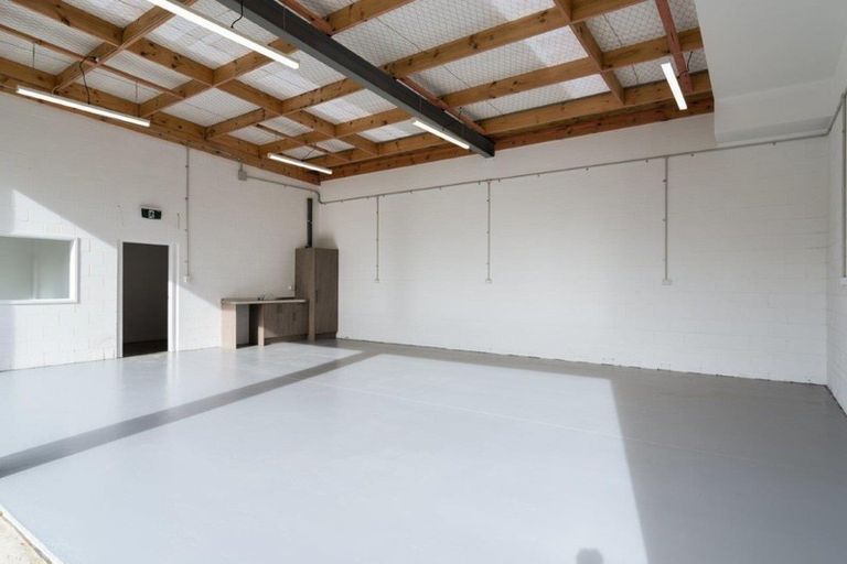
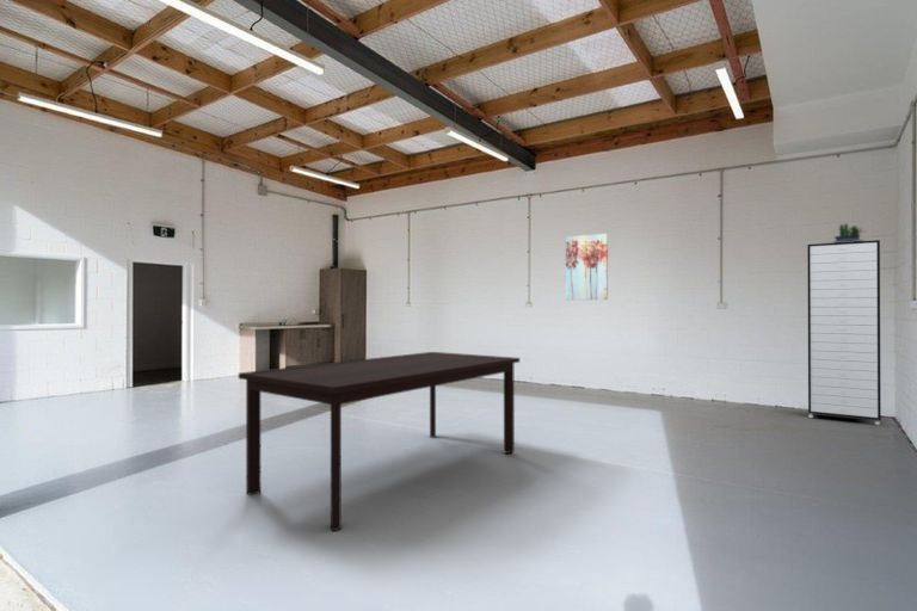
+ dining table (390, 394)
+ wall art (586, 267)
+ potted plant (849, 233)
+ storage cabinet (842, 331)
